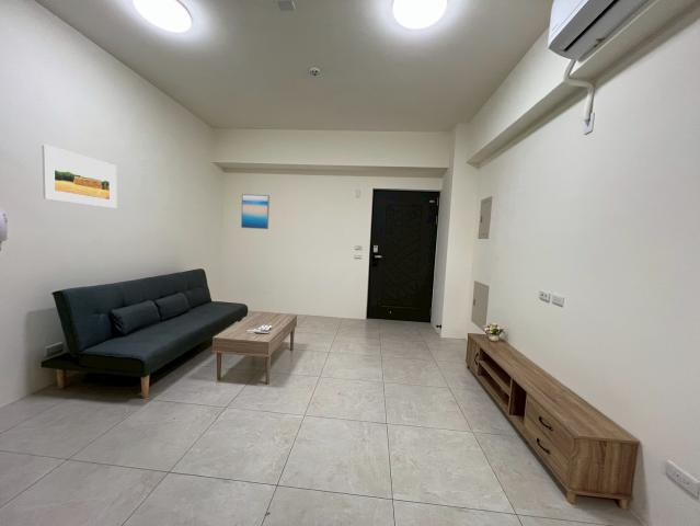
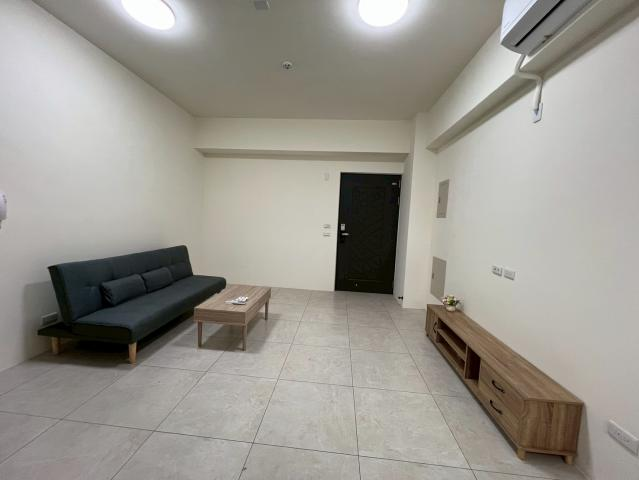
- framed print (83, 180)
- wall art (254, 211)
